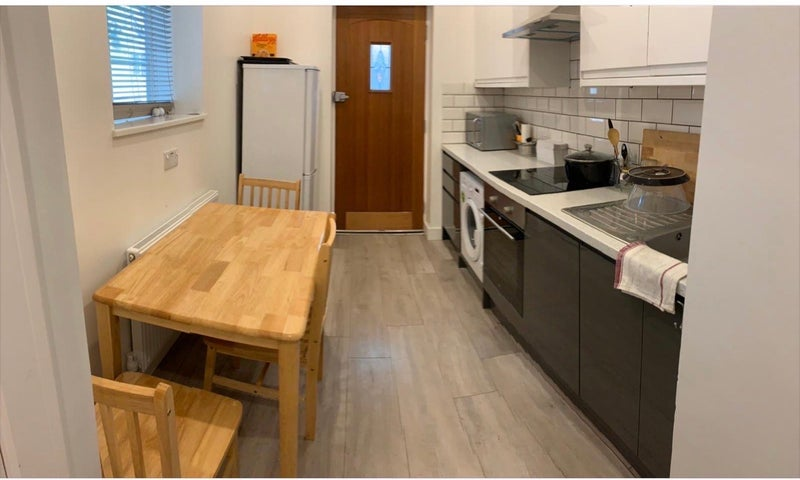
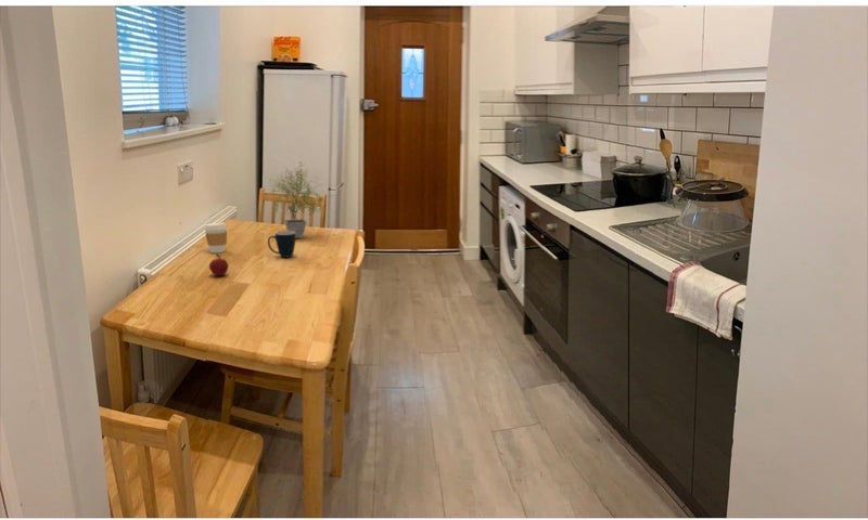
+ apple (218, 264)
+ coffee cup (216, 237)
+ mug (281, 244)
+ potted plant (296, 198)
